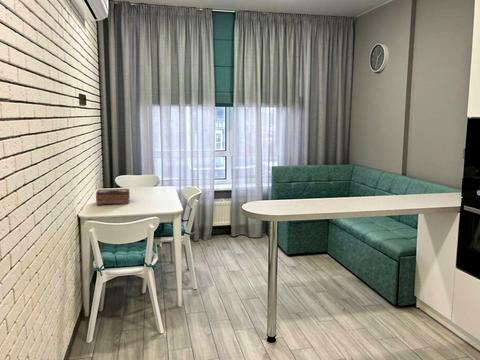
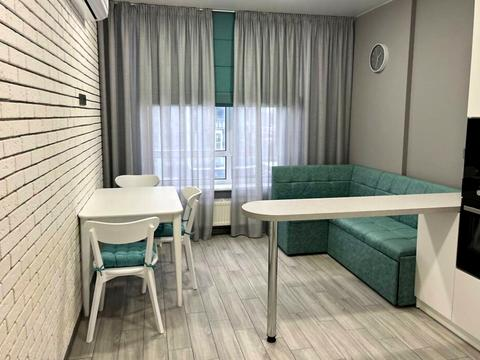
- tissue box (113, 196)
